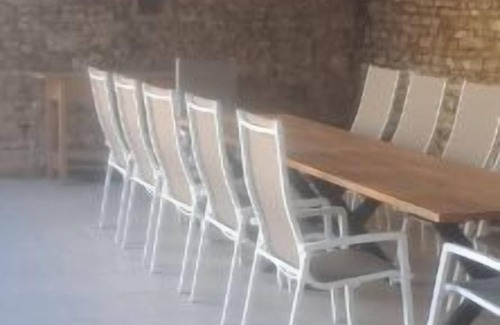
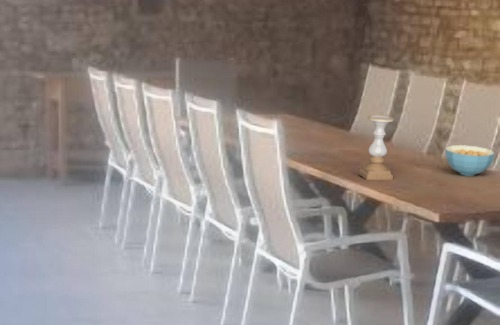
+ cereal bowl (468, 162)
+ candle holder (378, 147)
